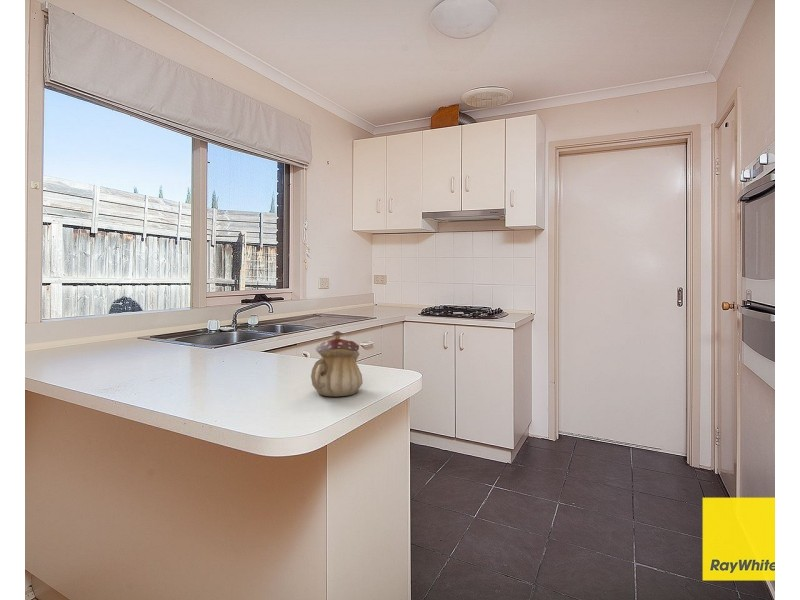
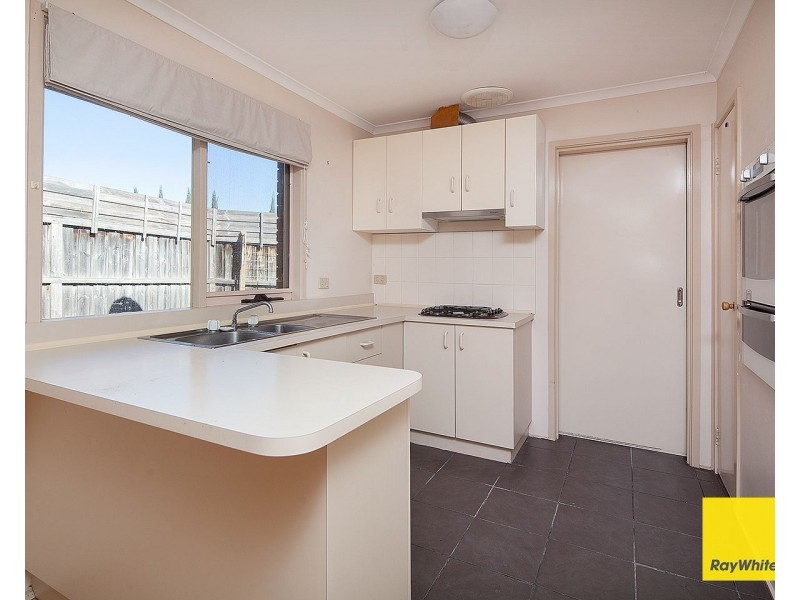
- teapot (335, 361)
